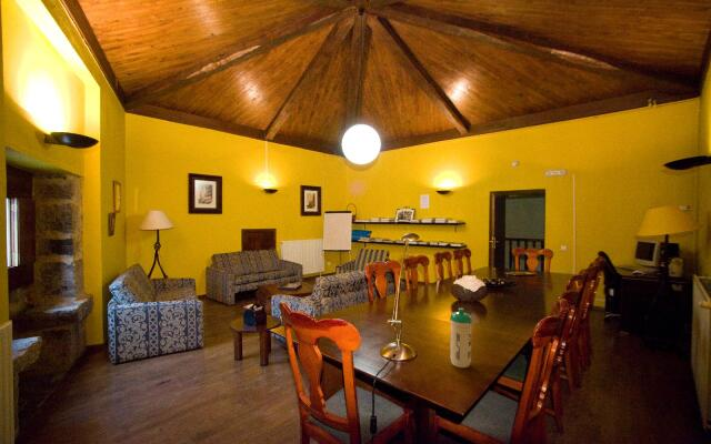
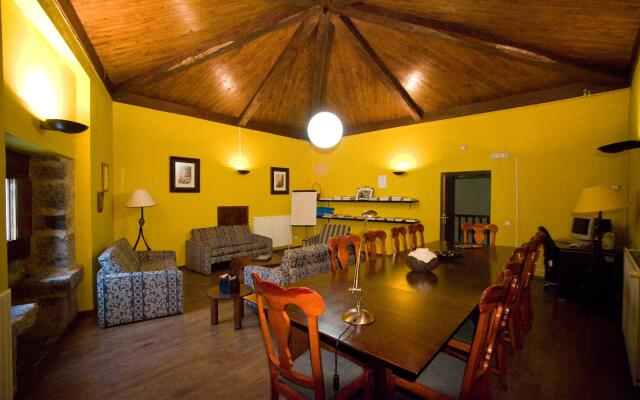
- water bottle (460, 335)
